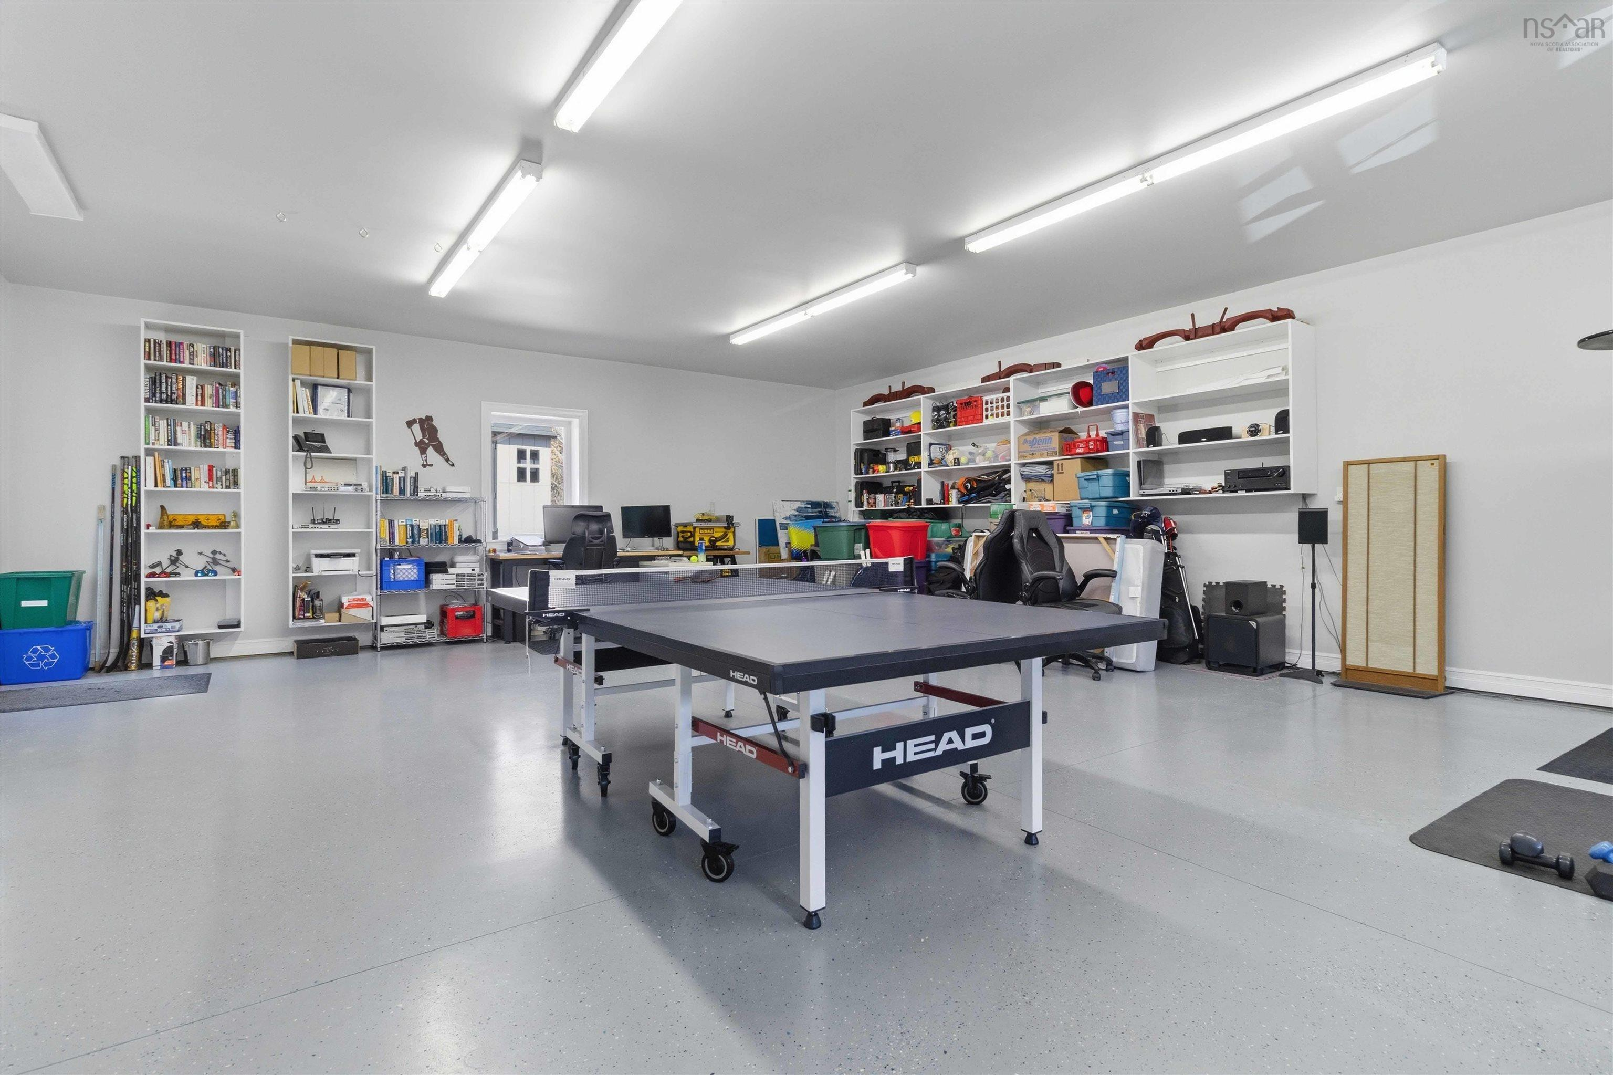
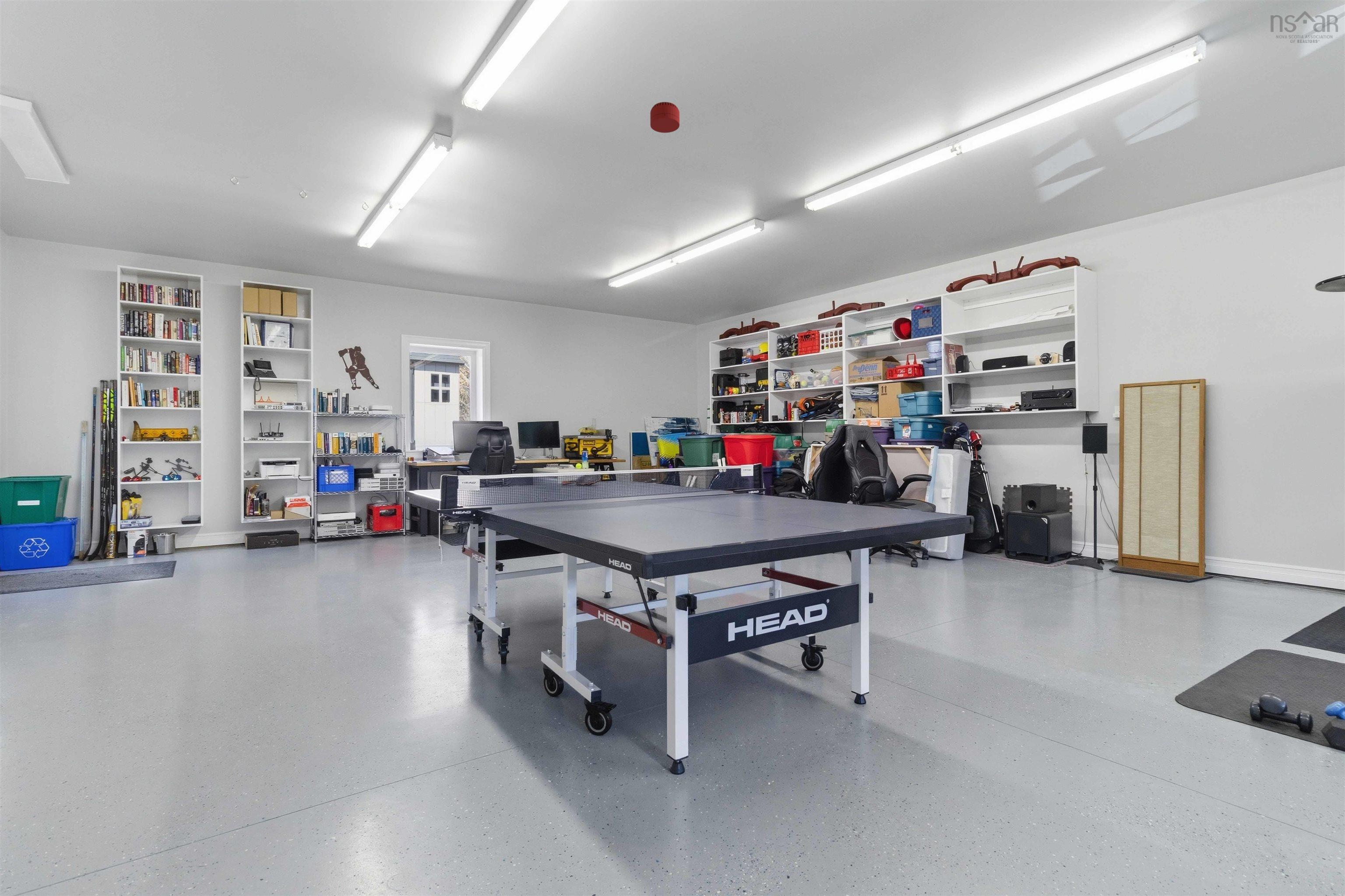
+ smoke detector (665, 116)
